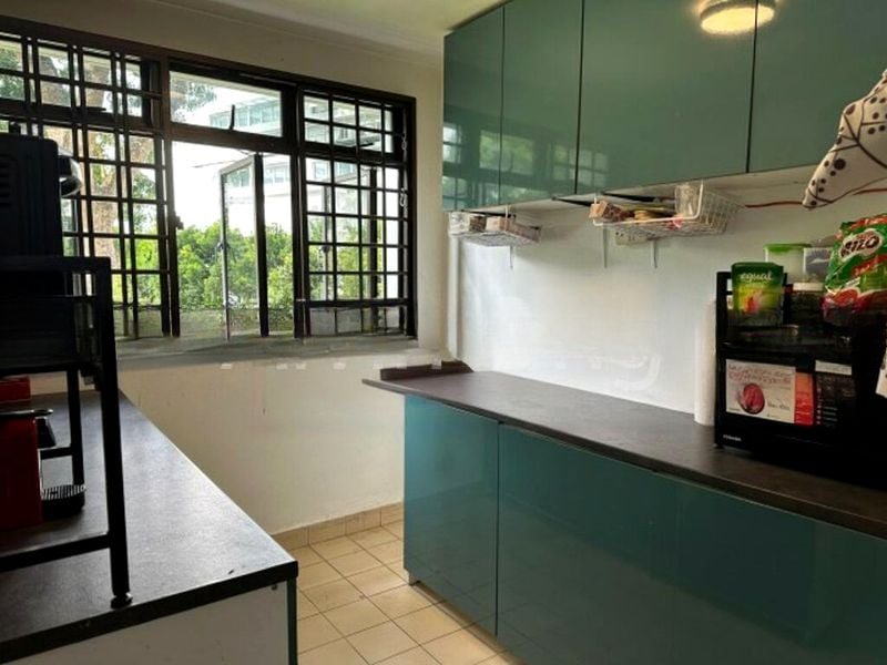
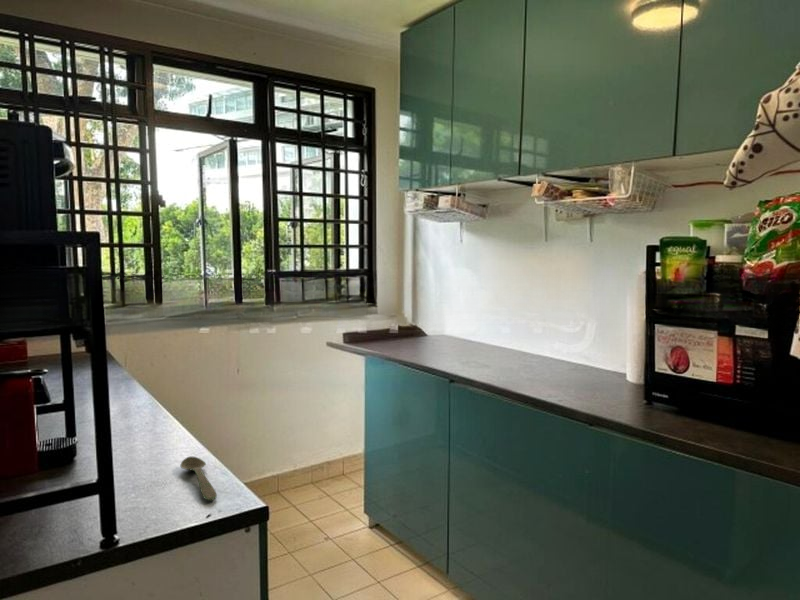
+ spoon (200, 477)
